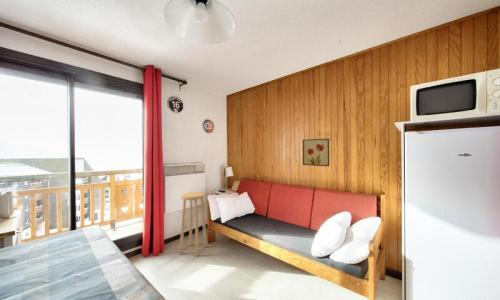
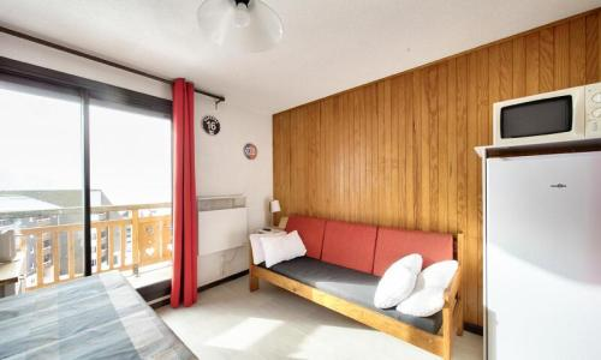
- stool (191, 222)
- wall art (315, 152)
